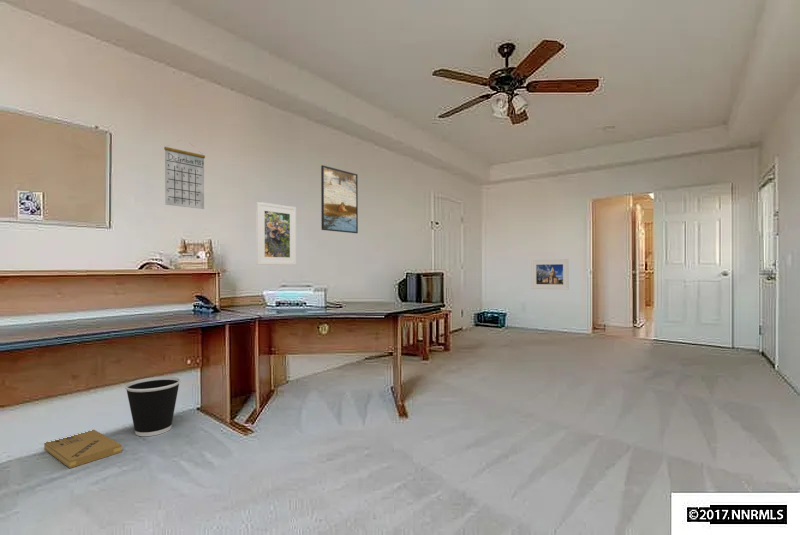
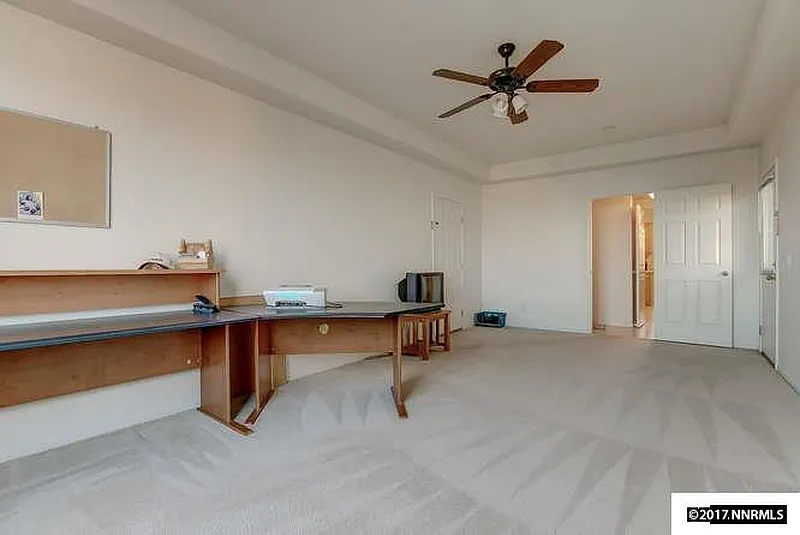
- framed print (549, 274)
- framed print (277, 234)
- wastebasket (153, 406)
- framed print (340, 200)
- cardboard box (82, 447)
- calendar (185, 172)
